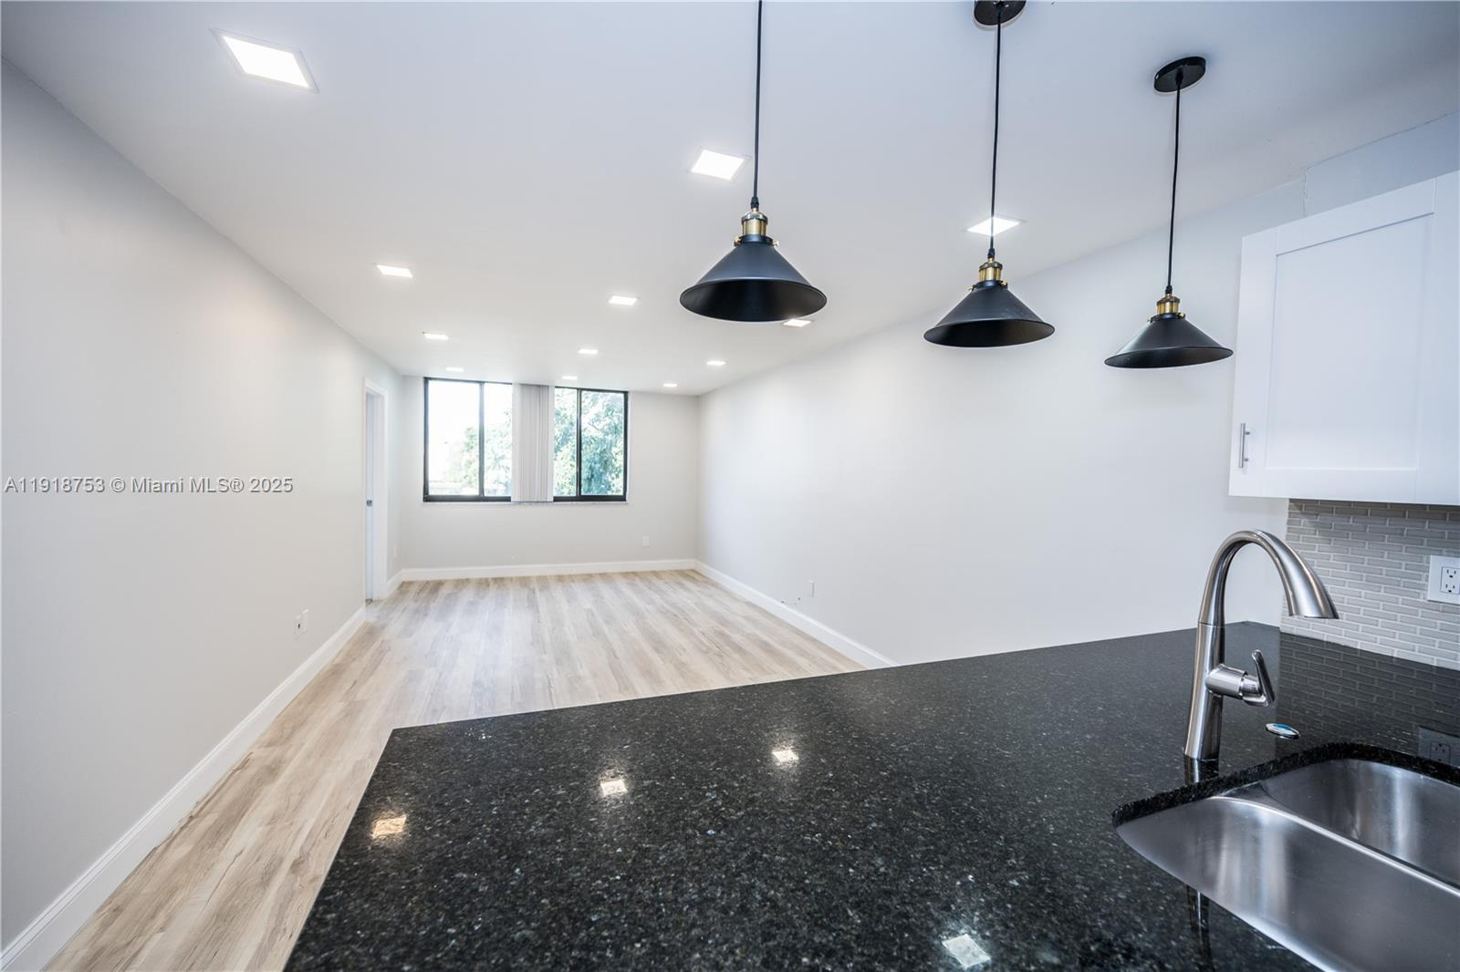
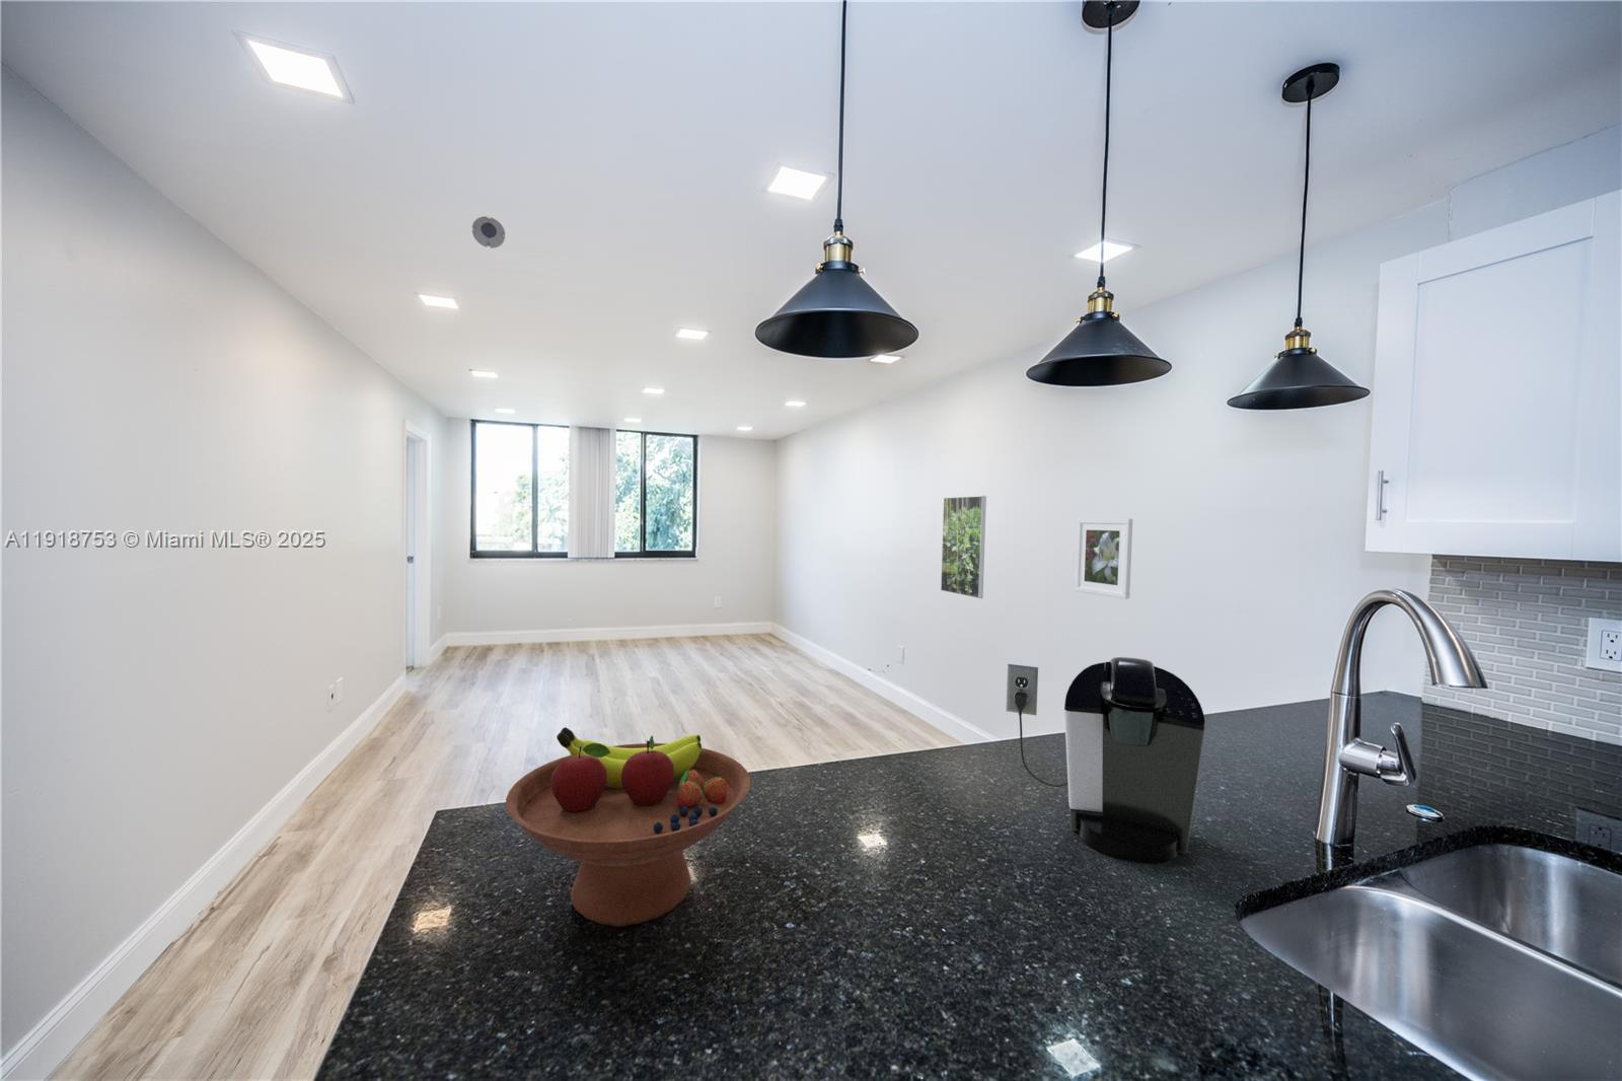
+ fruit bowl (633, 817)
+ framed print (1102, 556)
+ coffee maker (1091, 741)
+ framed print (962, 545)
+ smoke detector (488, 232)
